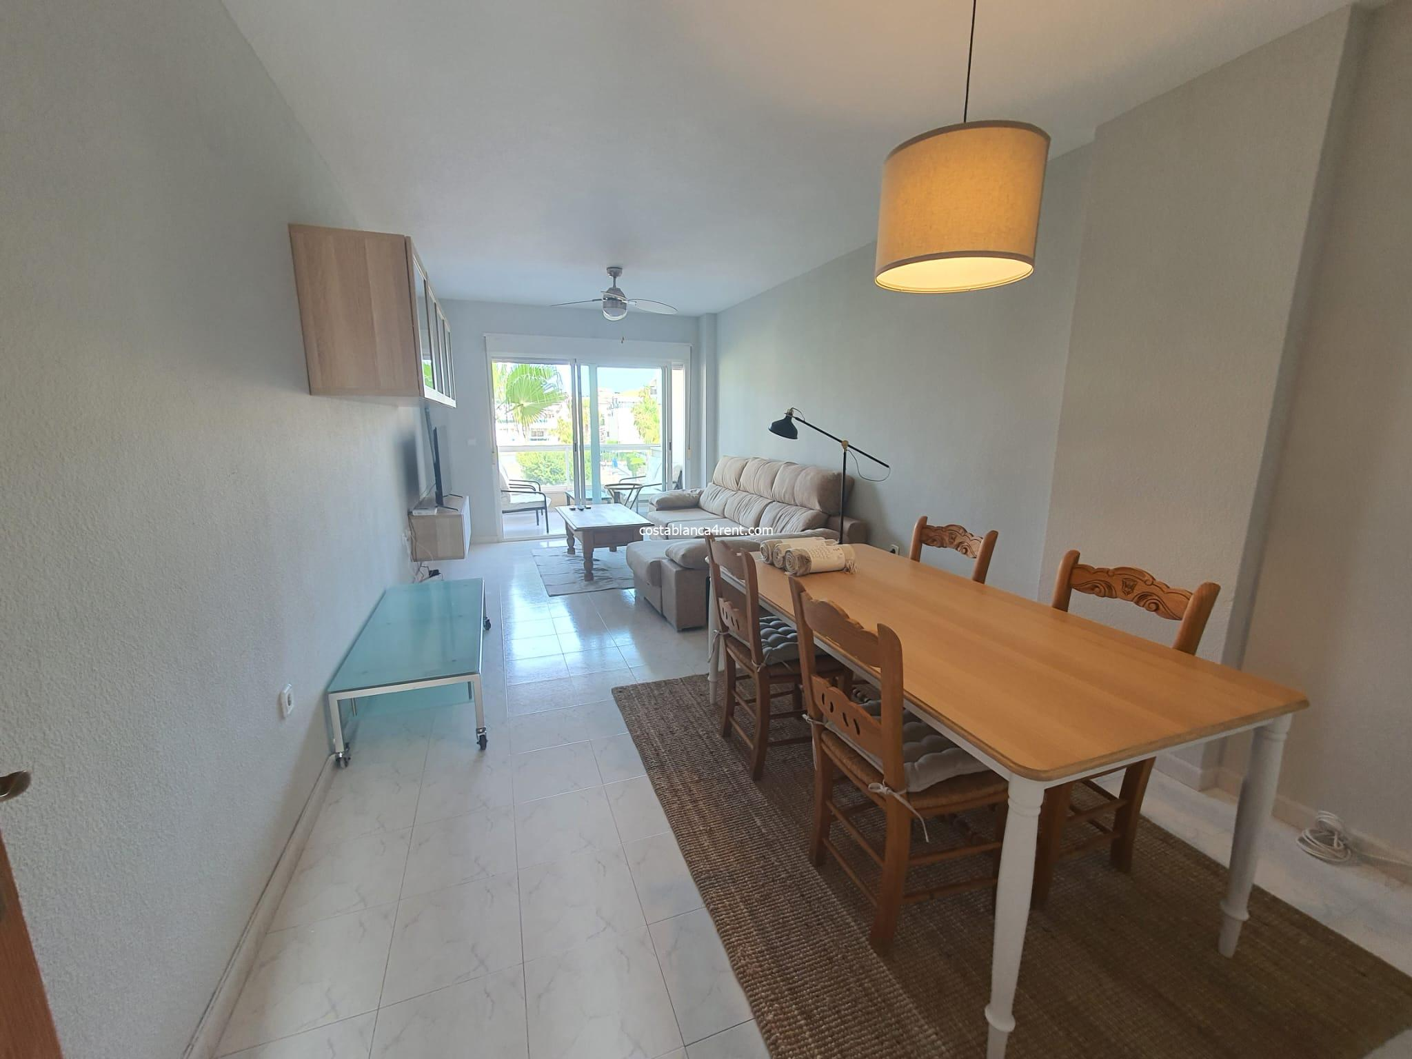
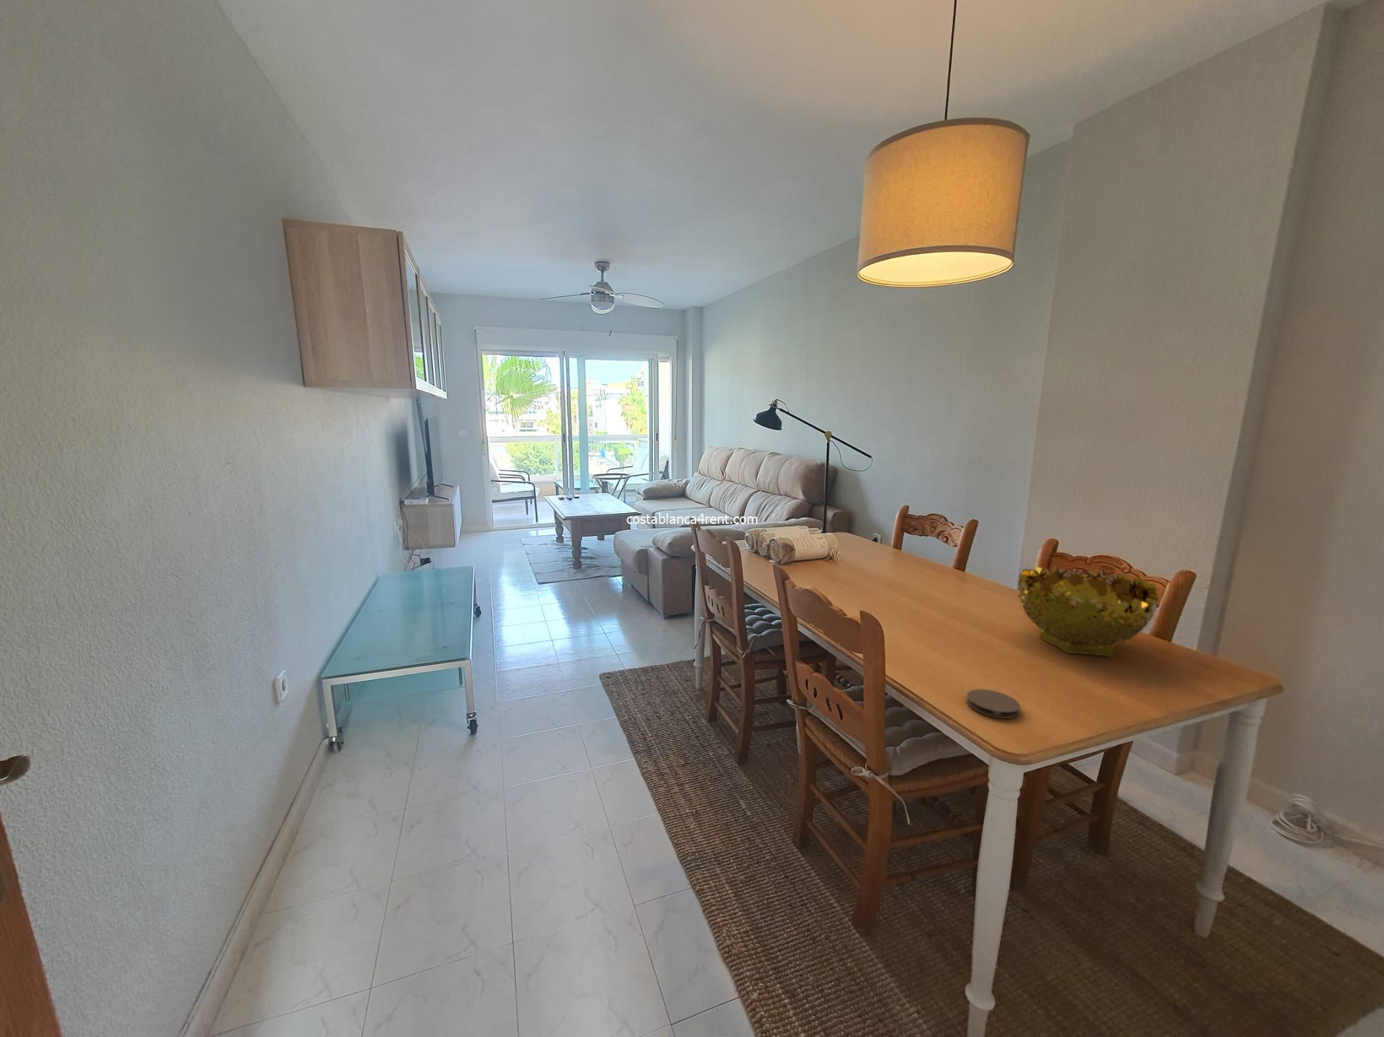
+ decorative bowl (1081, 611)
+ coaster (993, 703)
